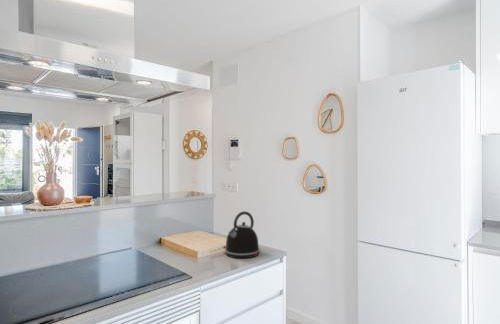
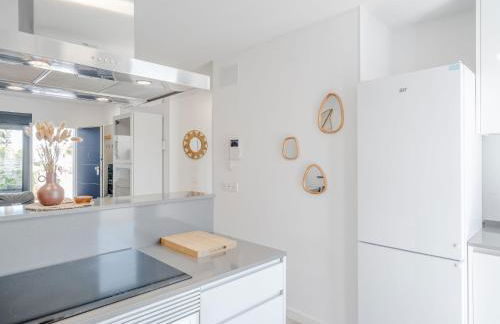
- kettle (242, 232)
